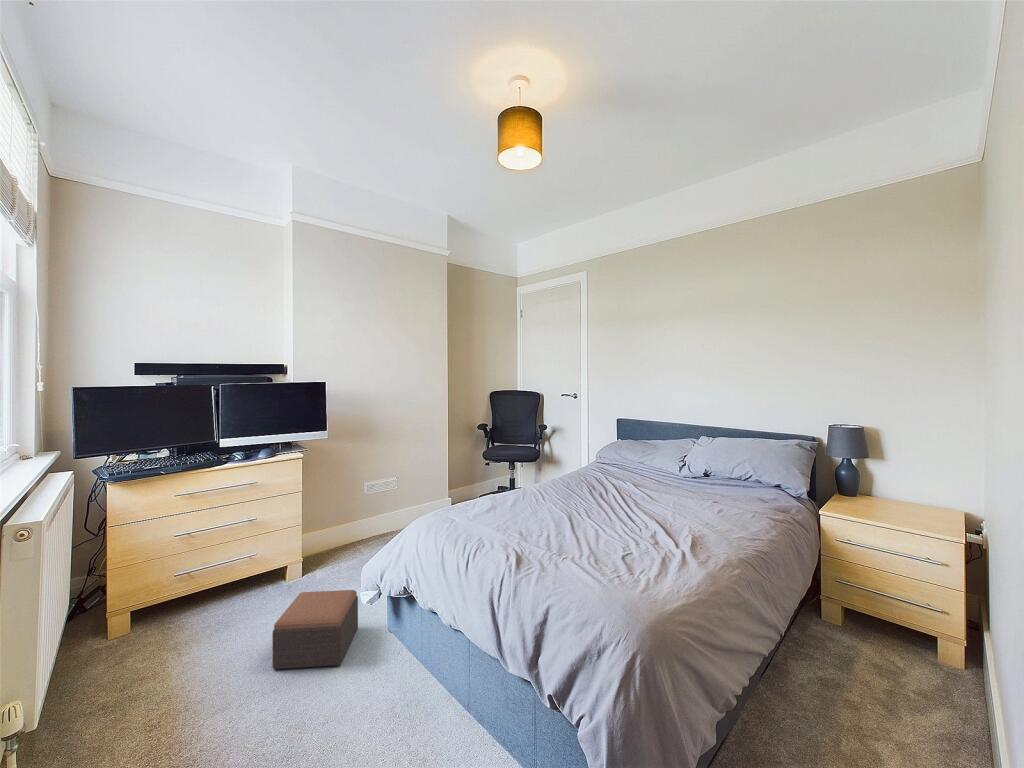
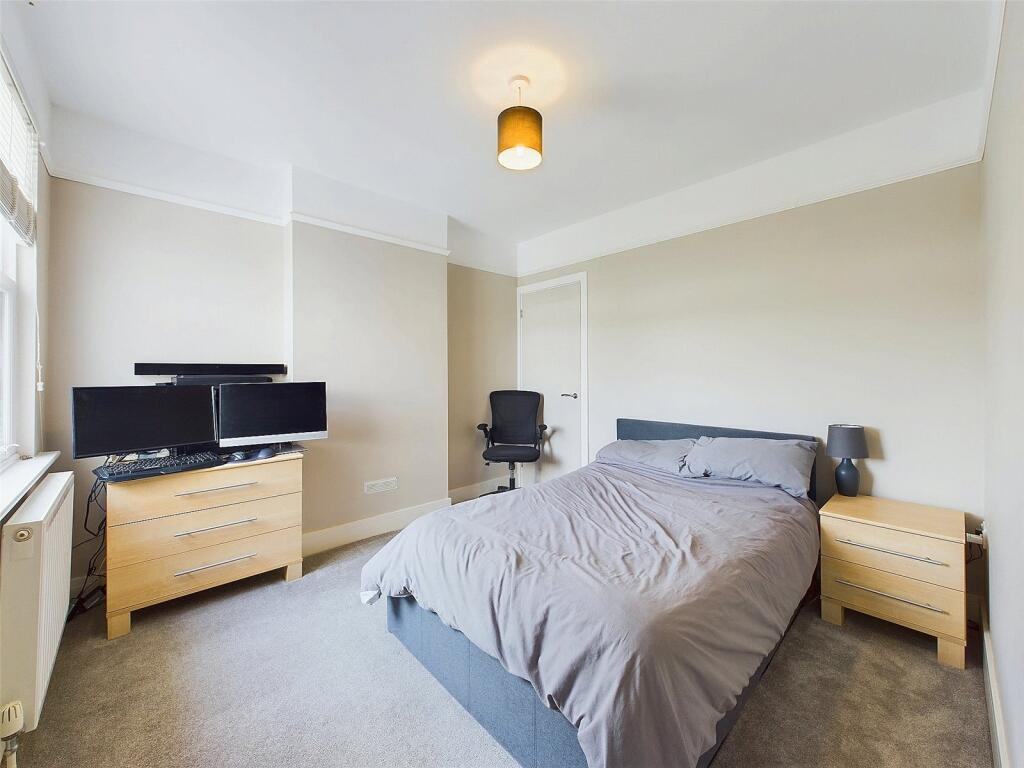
- footstool (318, 625)
